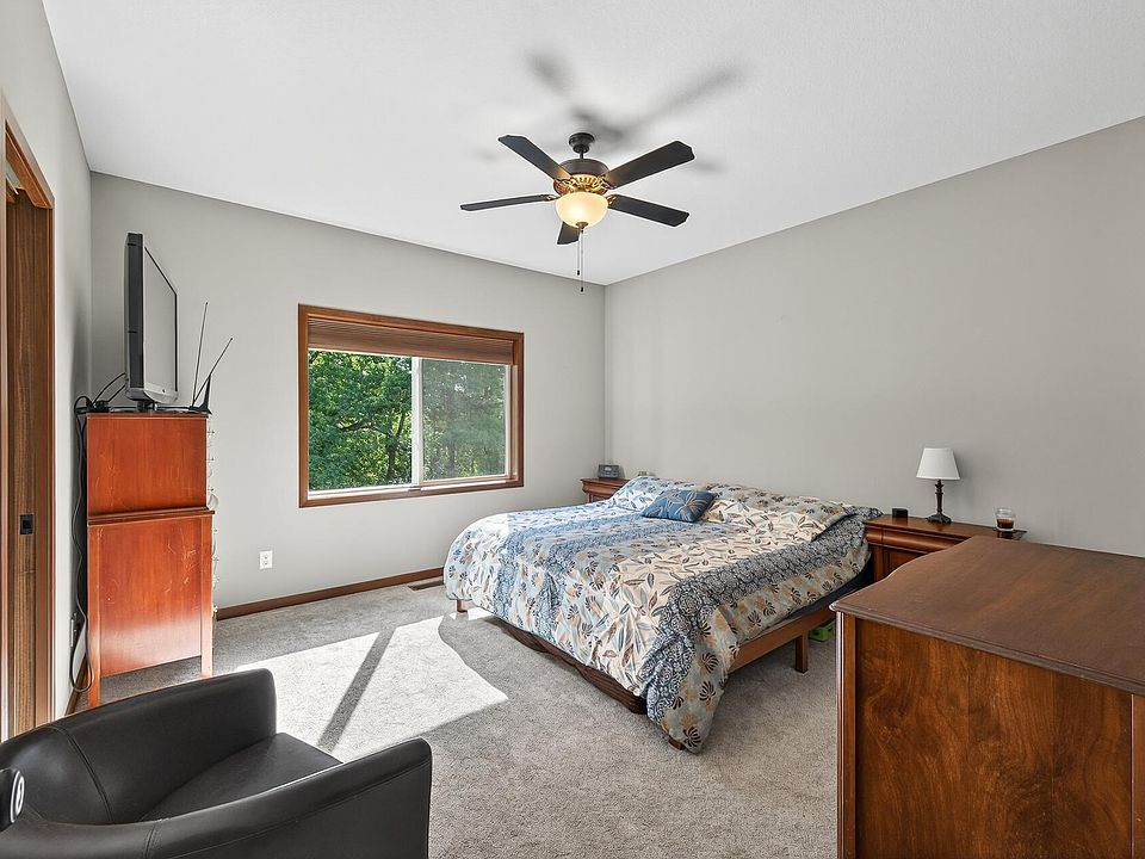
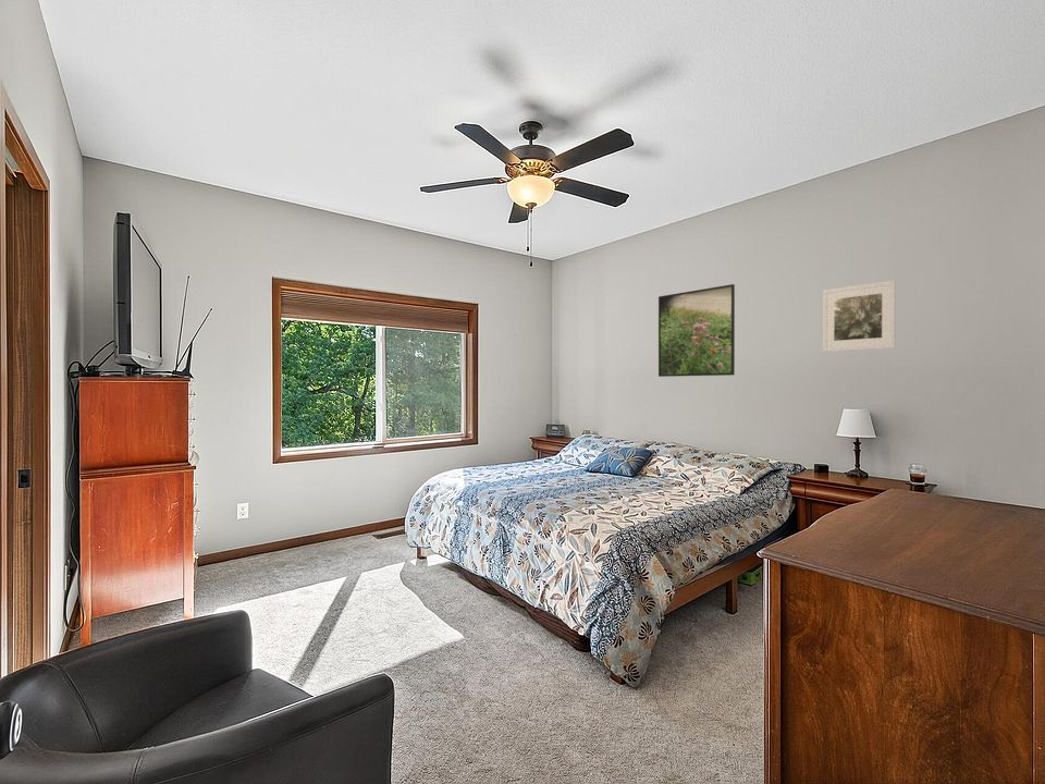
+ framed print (857, 317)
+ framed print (693, 333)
